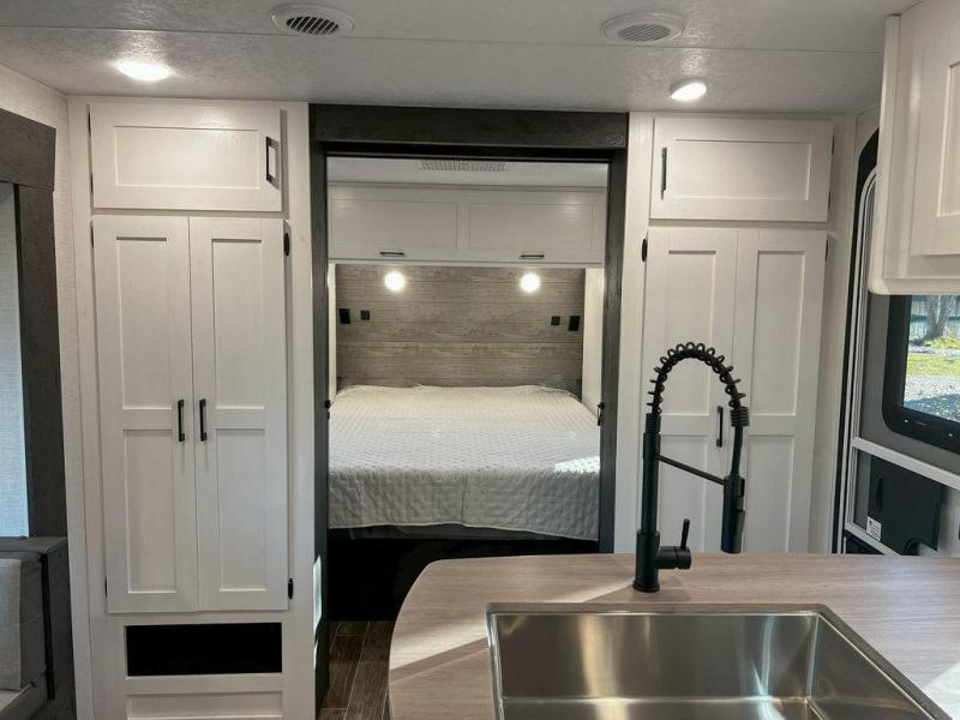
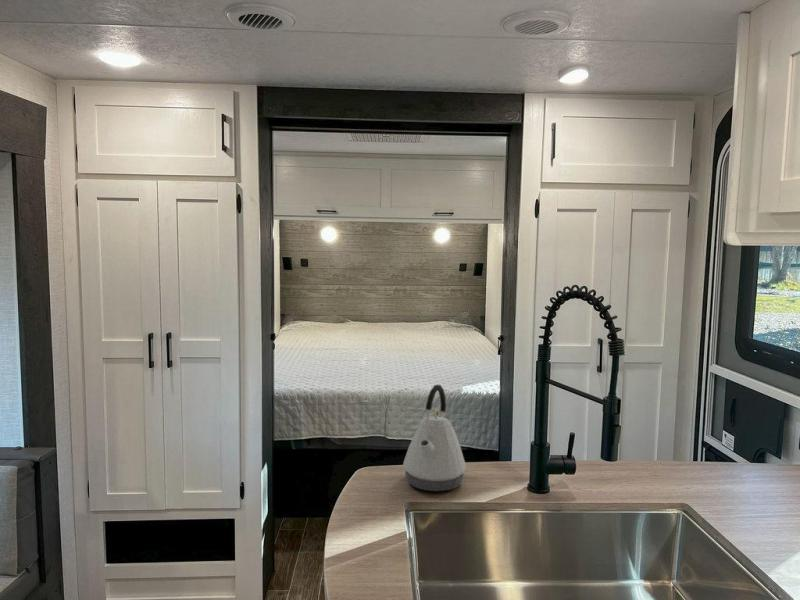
+ kettle (434, 434)
